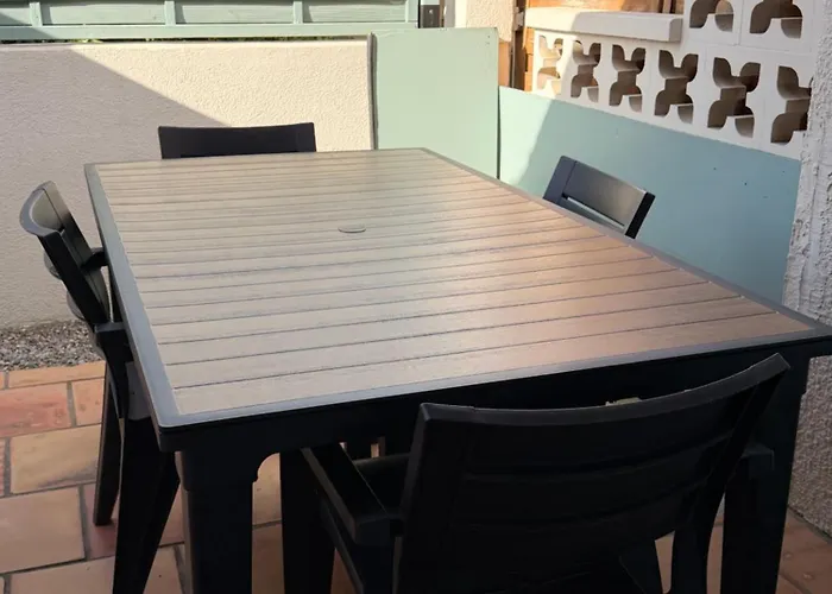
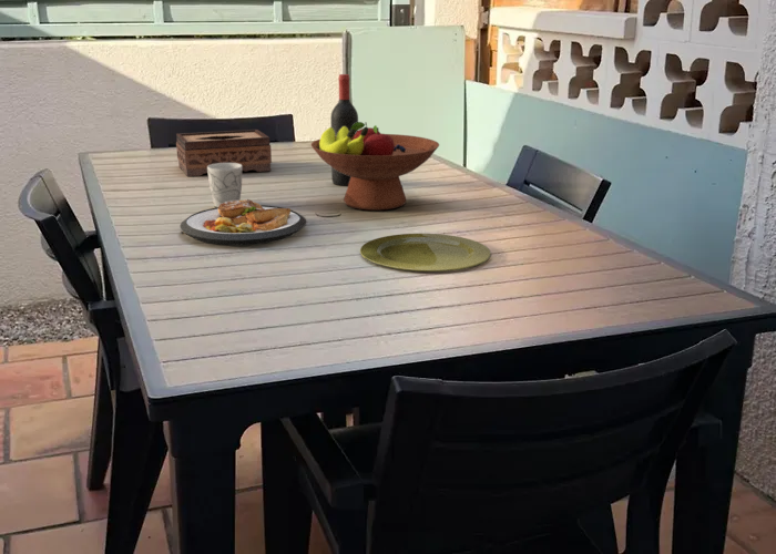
+ plate (243, 219)
+ mug (223, 184)
+ tissue box (223, 152)
+ plate (425, 252)
+ fruit bowl (375, 162)
+ wine bottle (347, 127)
